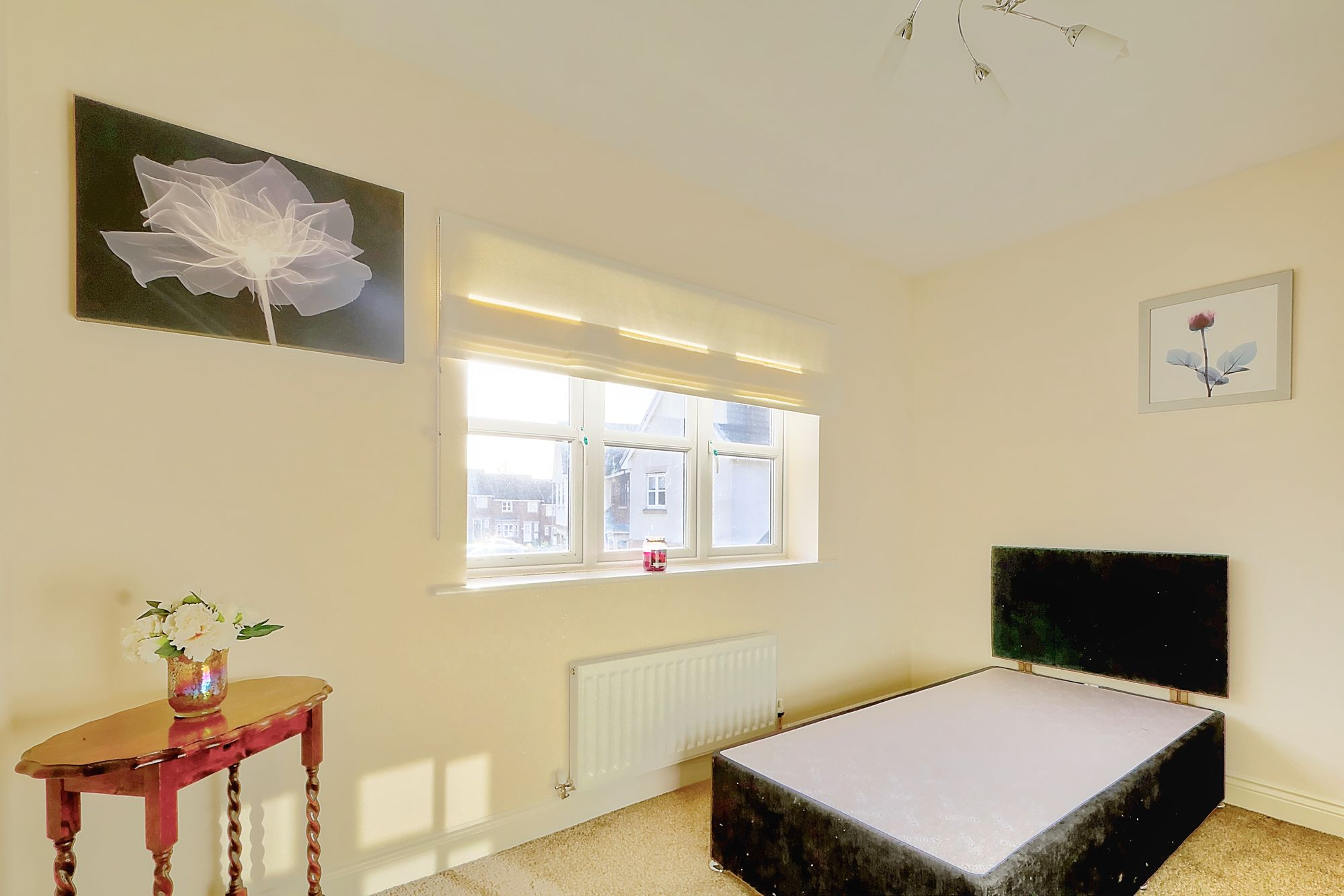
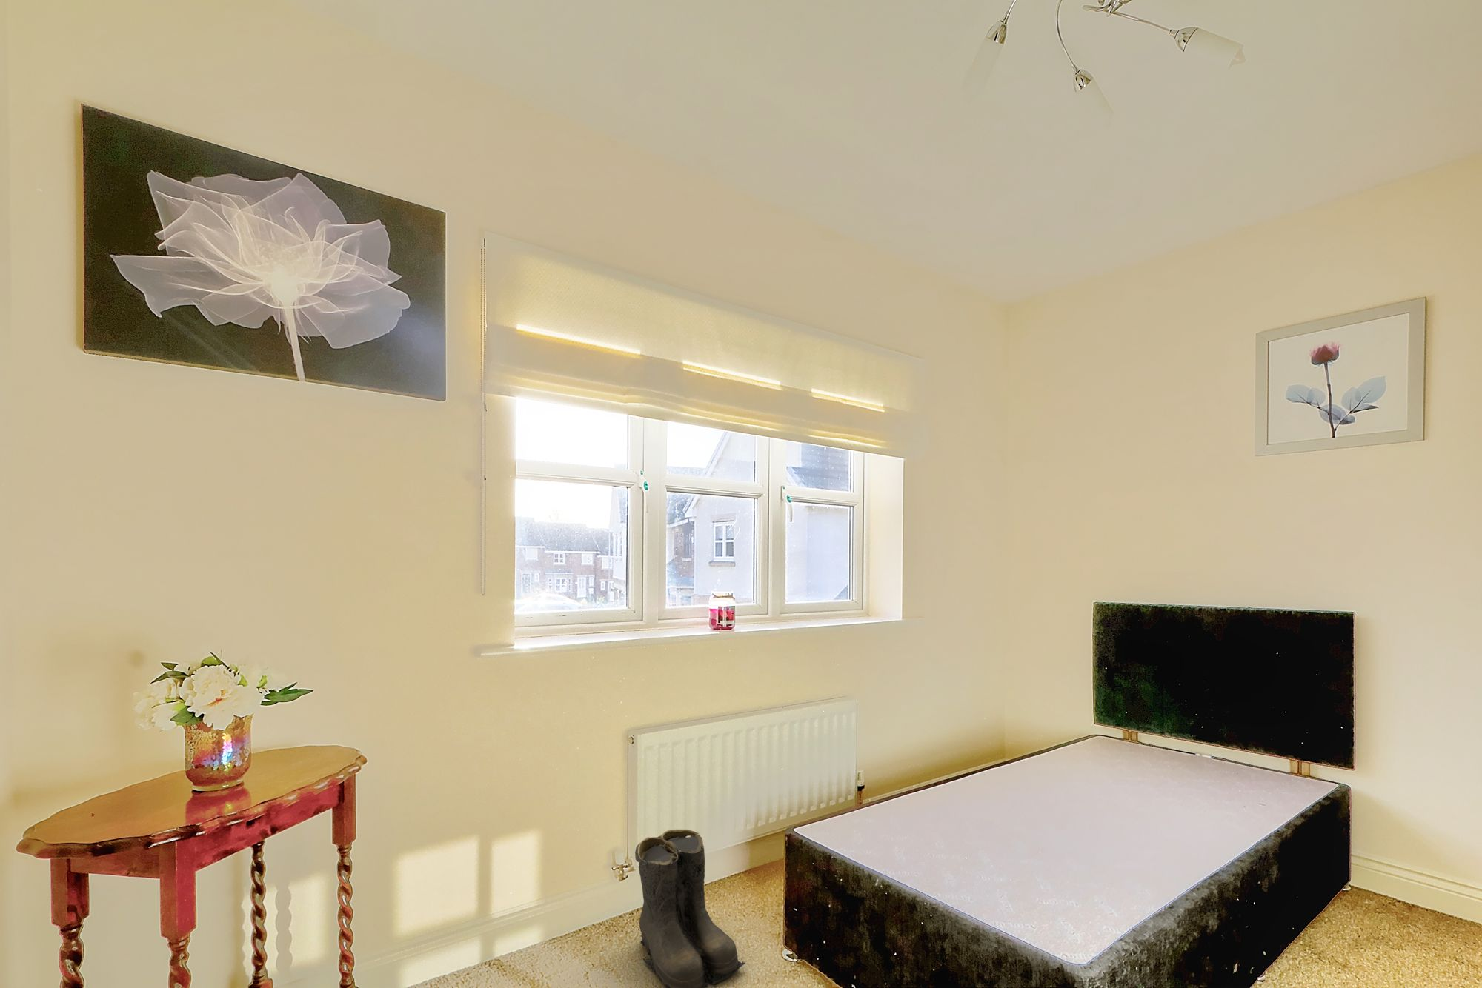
+ boots (684, 905)
